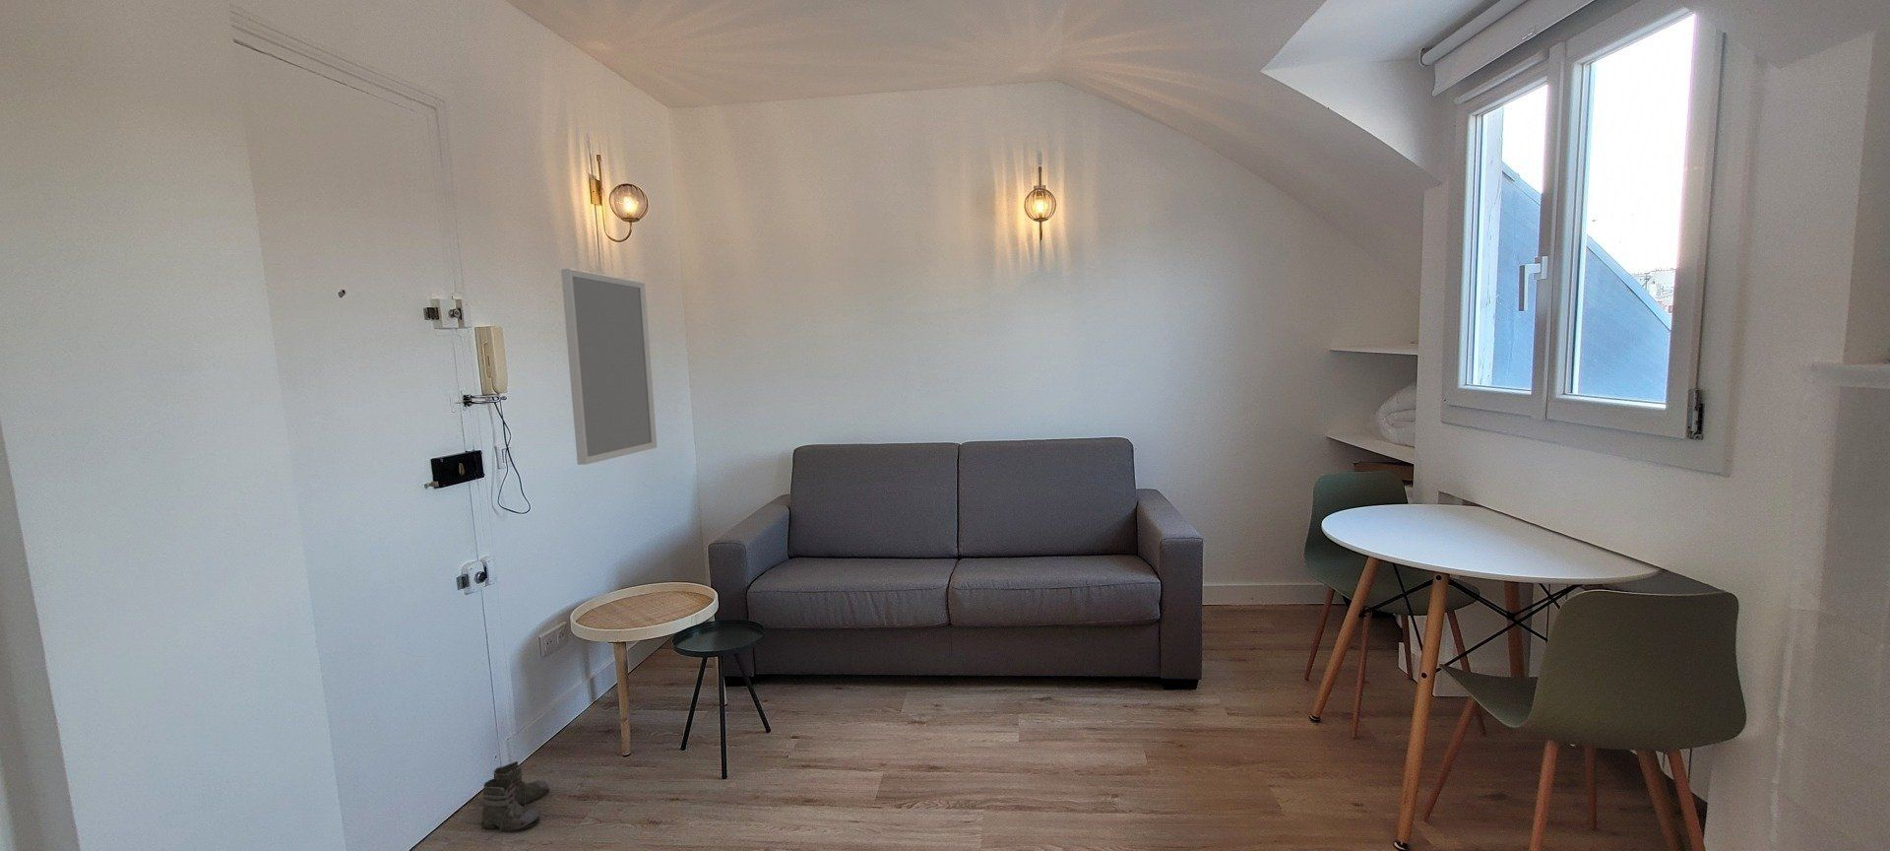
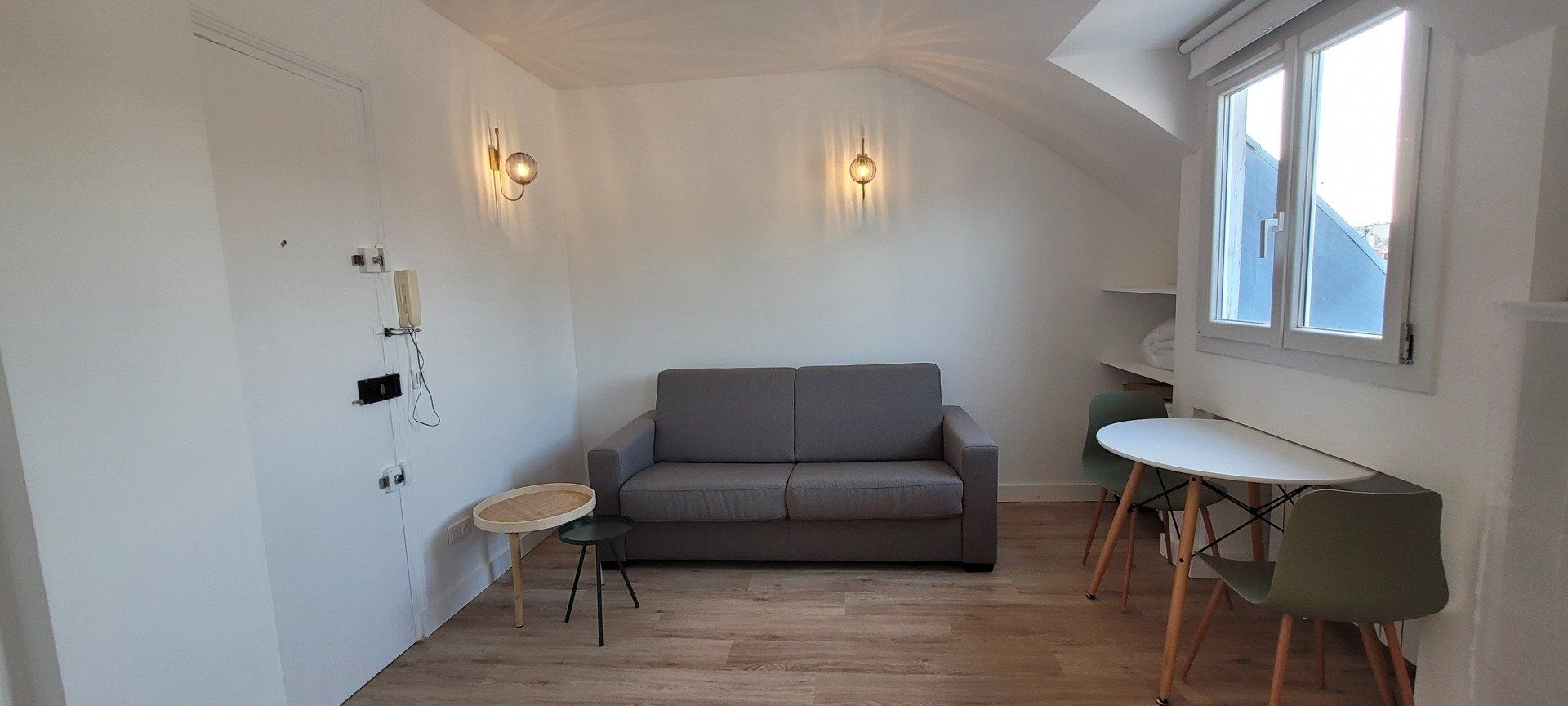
- boots (515, 793)
- home mirror (612, 366)
